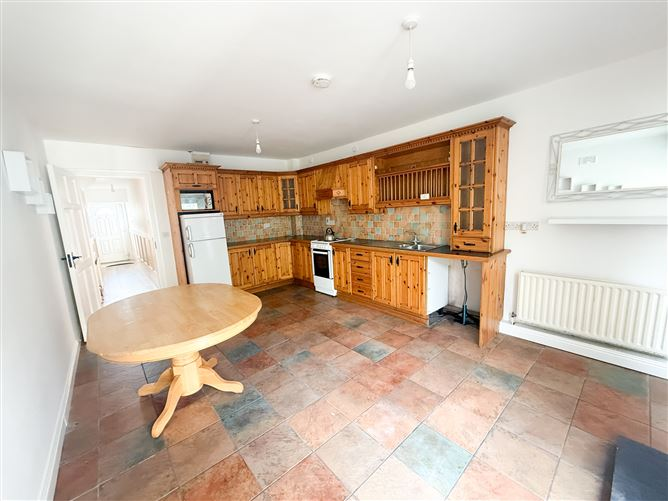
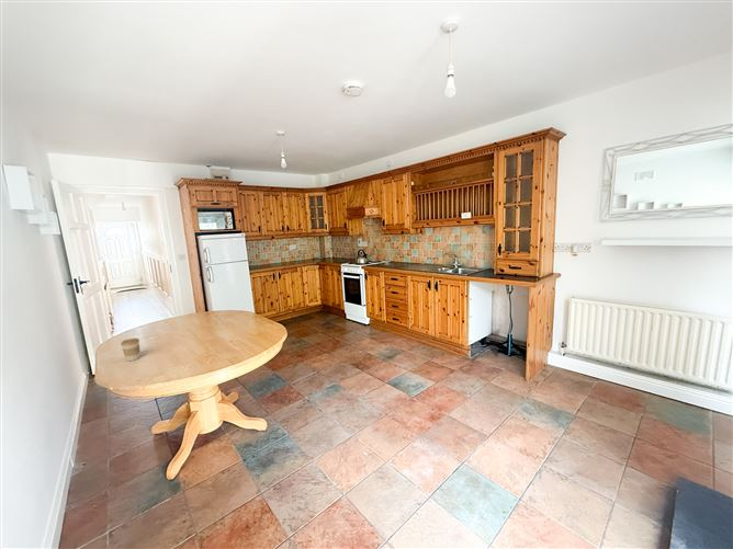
+ coffee cup (131, 348)
